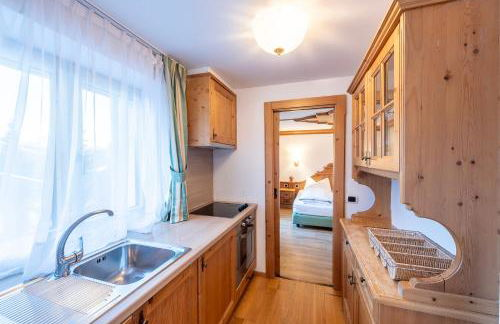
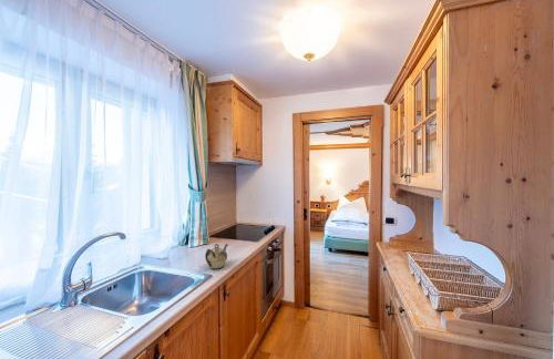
+ teapot (217, 254)
